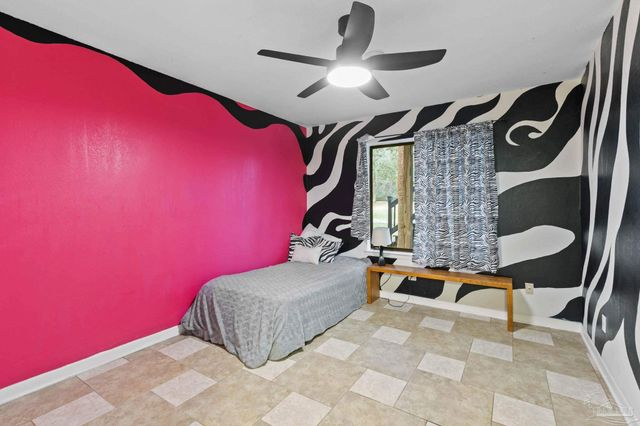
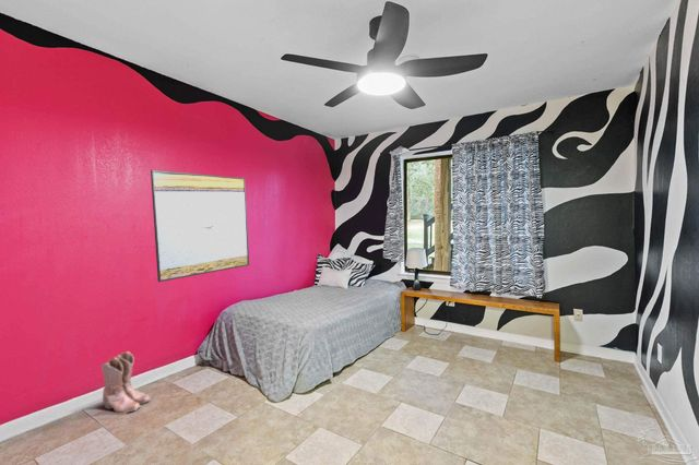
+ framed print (206, 224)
+ boots (126, 380)
